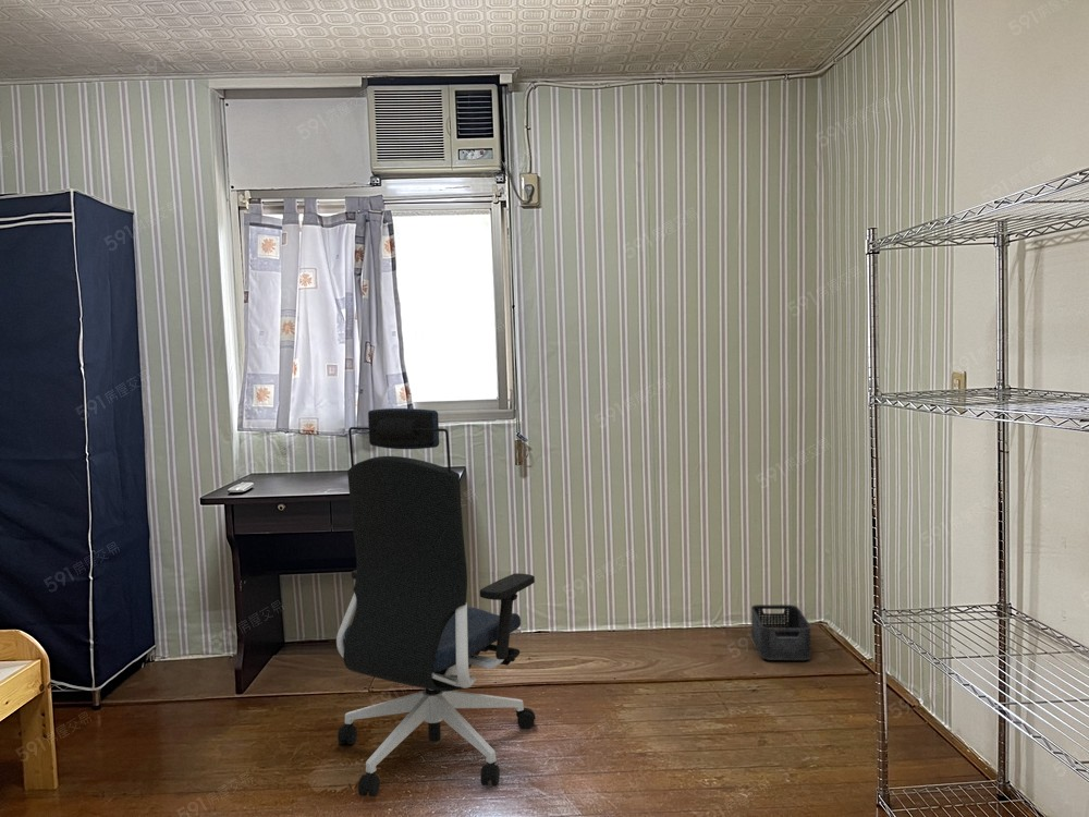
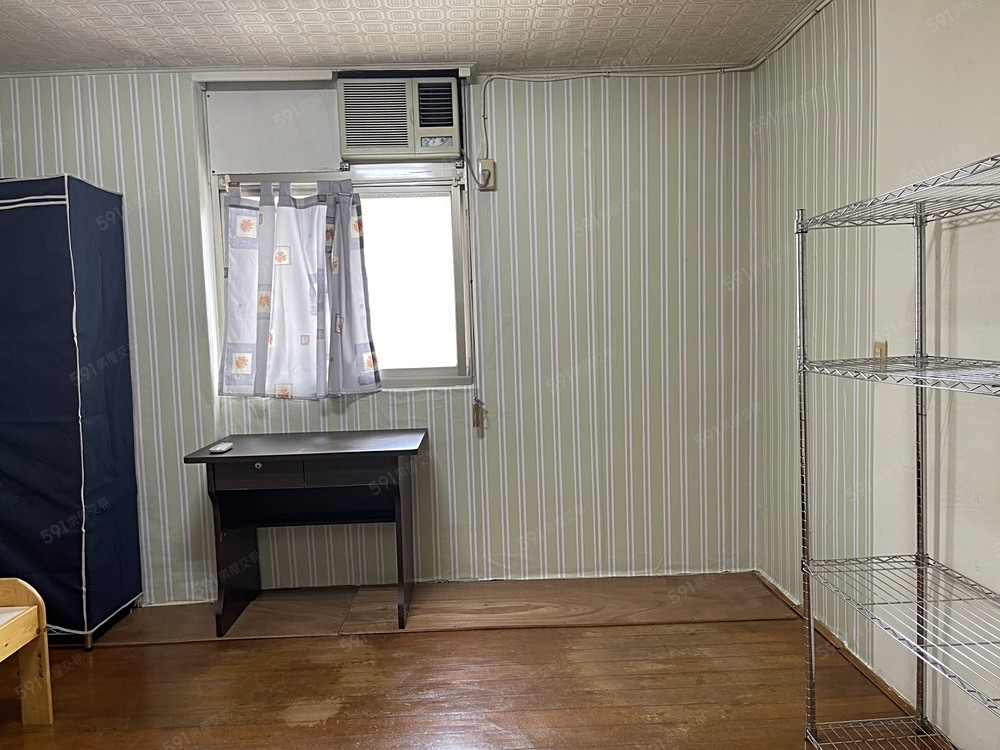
- office chair (424, 581)
- storage bin (780, 631)
